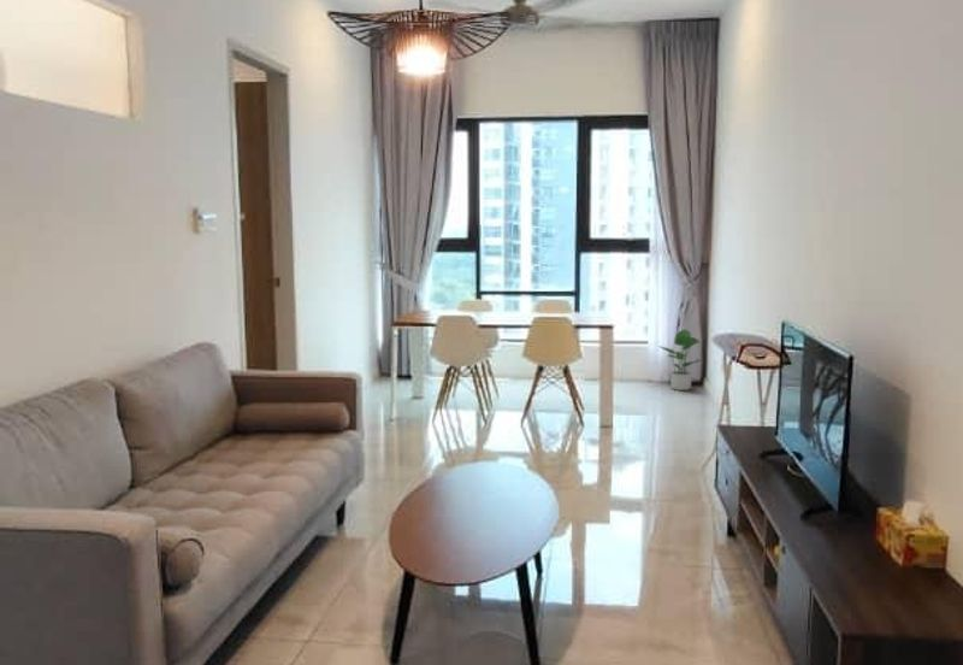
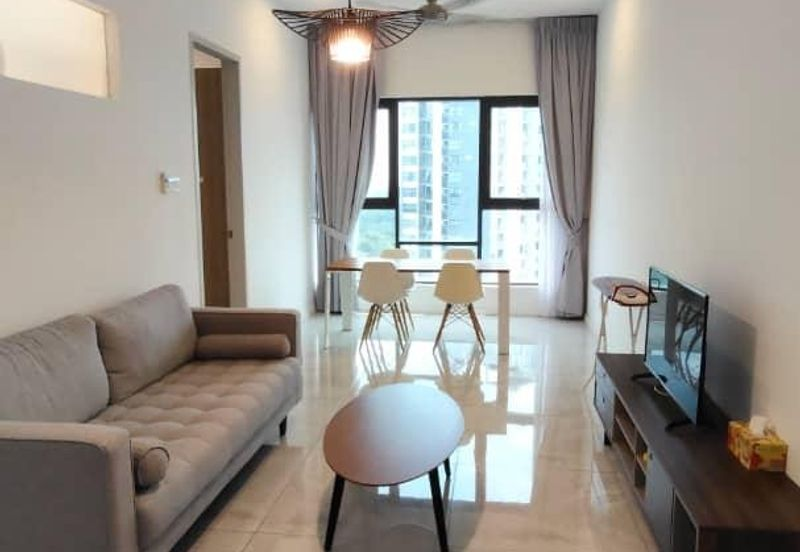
- potted plant (678, 360)
